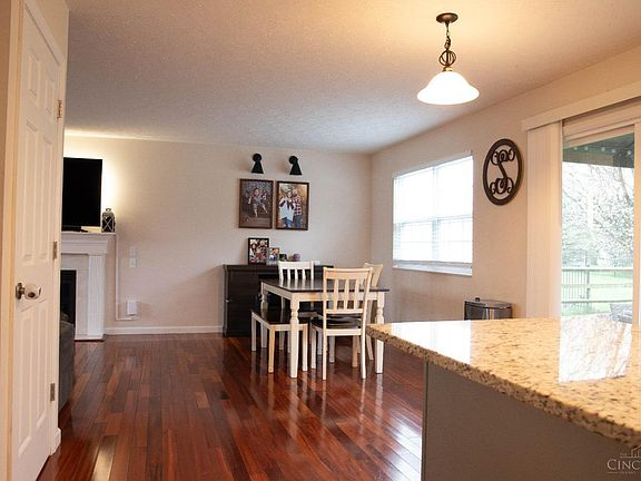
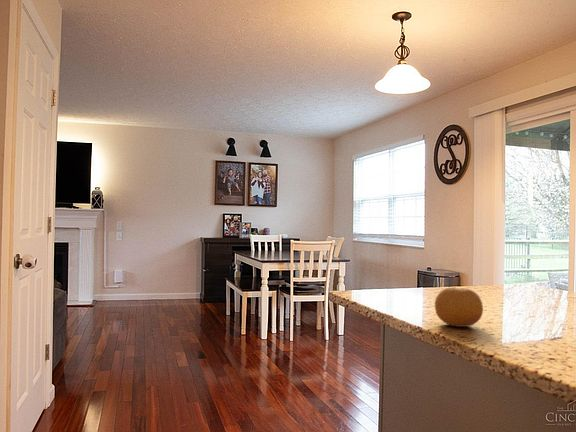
+ fruit (458, 306)
